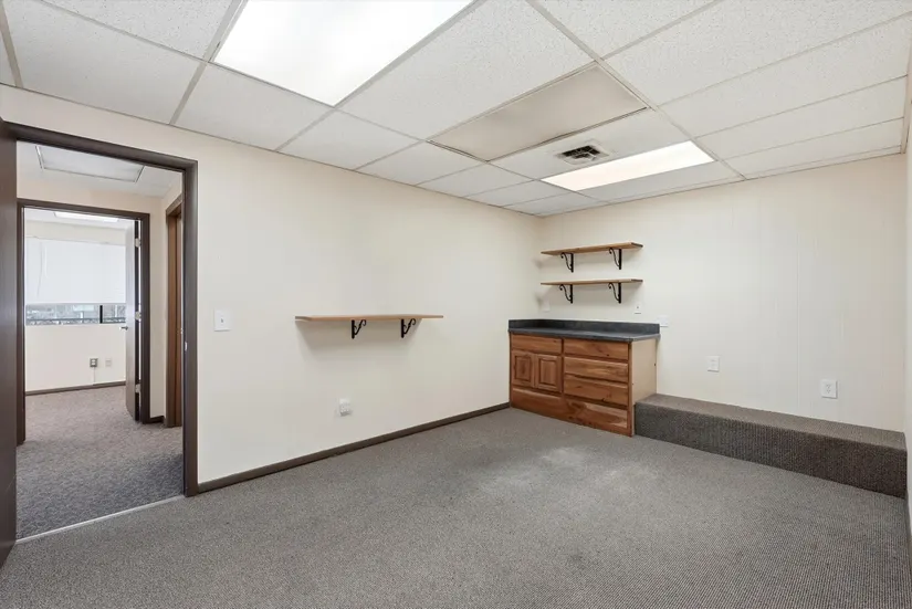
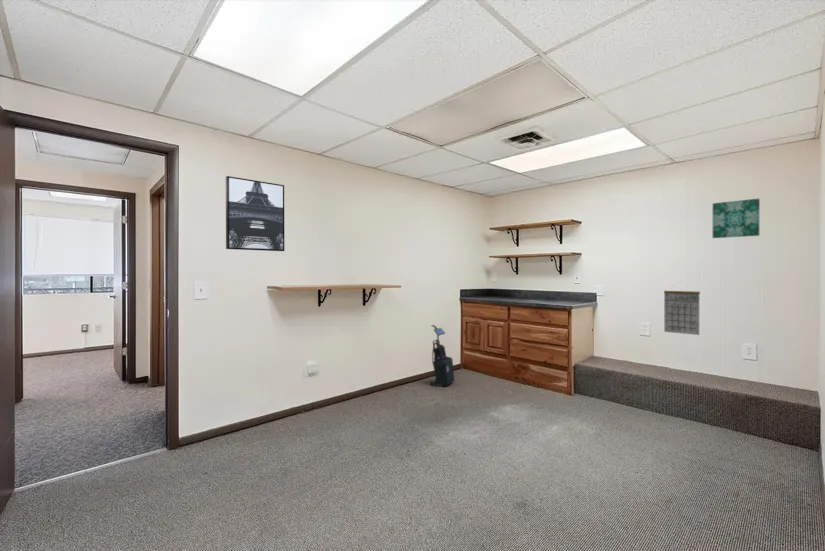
+ calendar (681, 307)
+ vacuum cleaner (440, 354)
+ wall art (256, 215)
+ wall art (735, 219)
